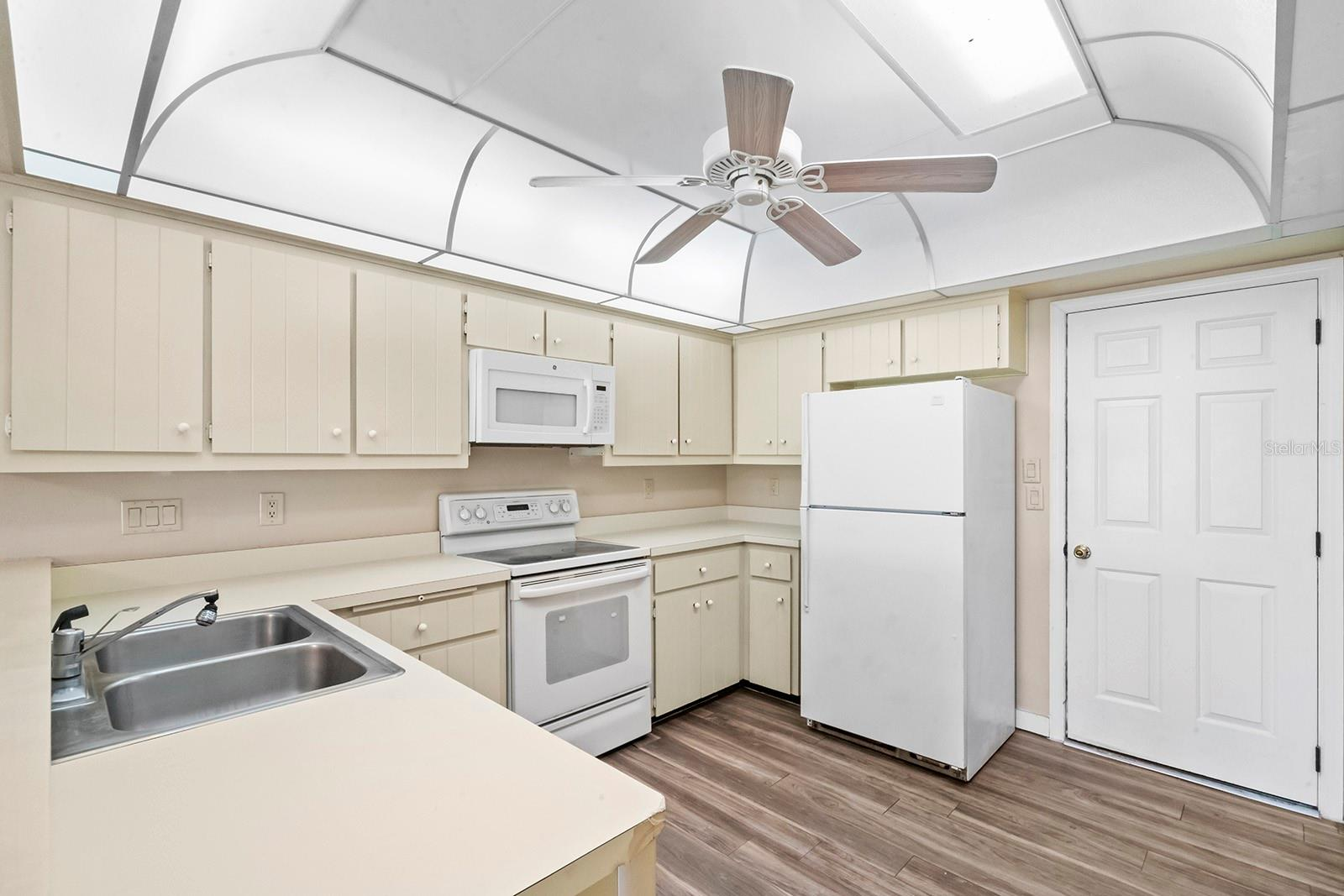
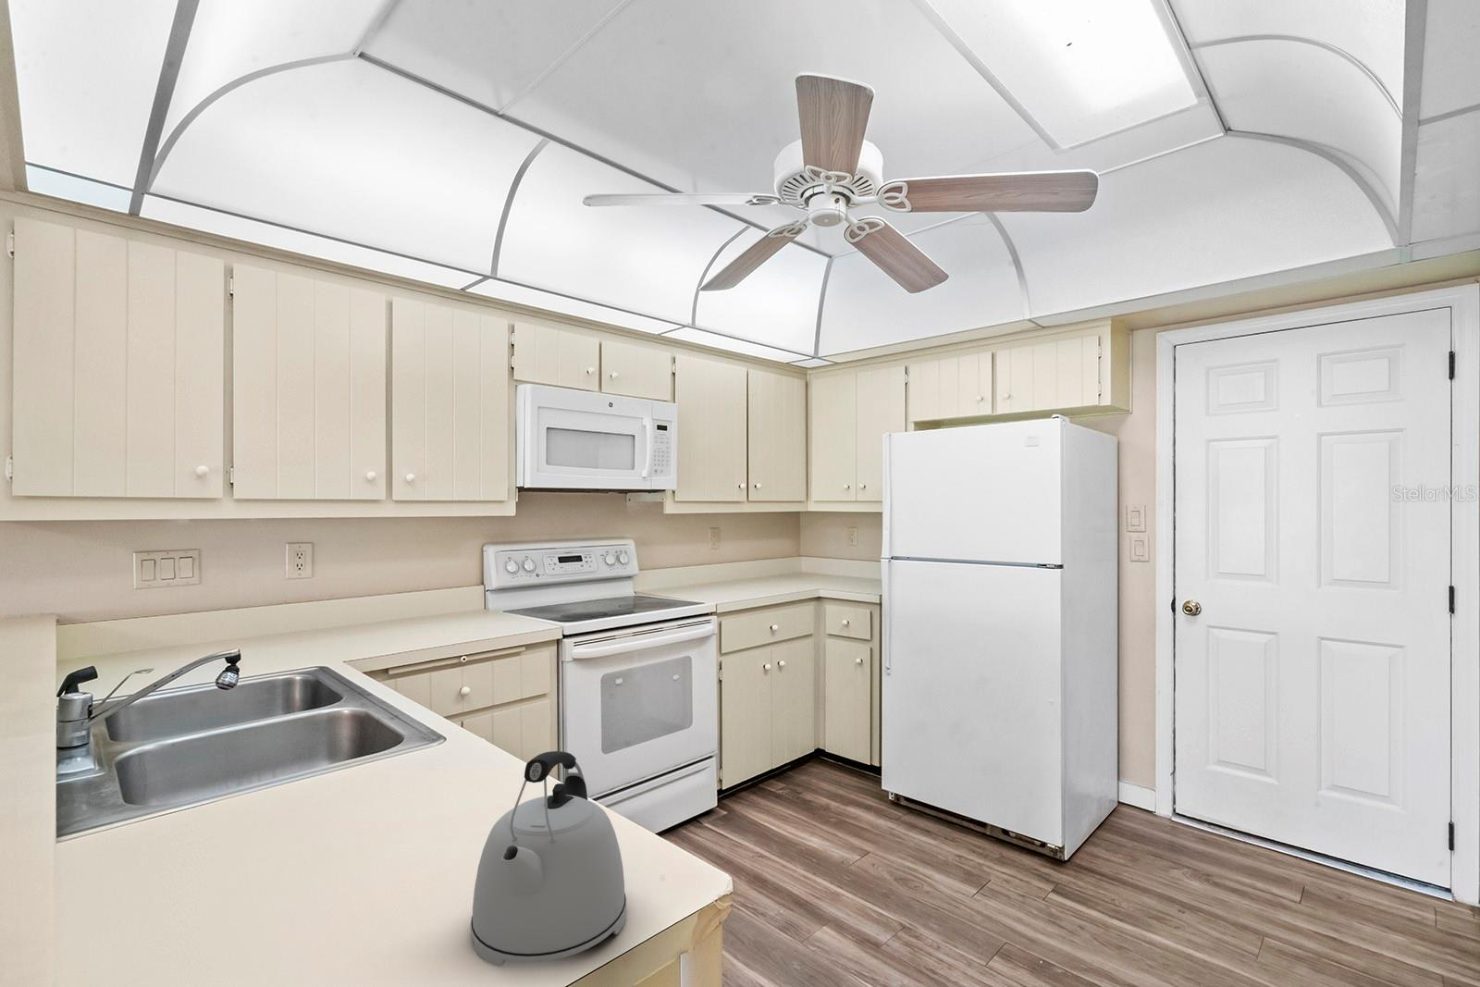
+ kettle (548, 835)
